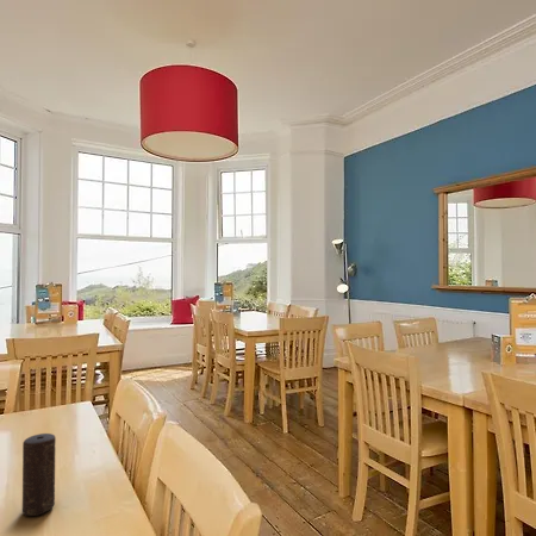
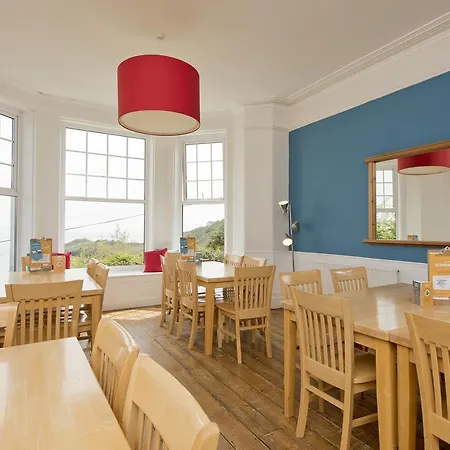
- candle (38, 473)
